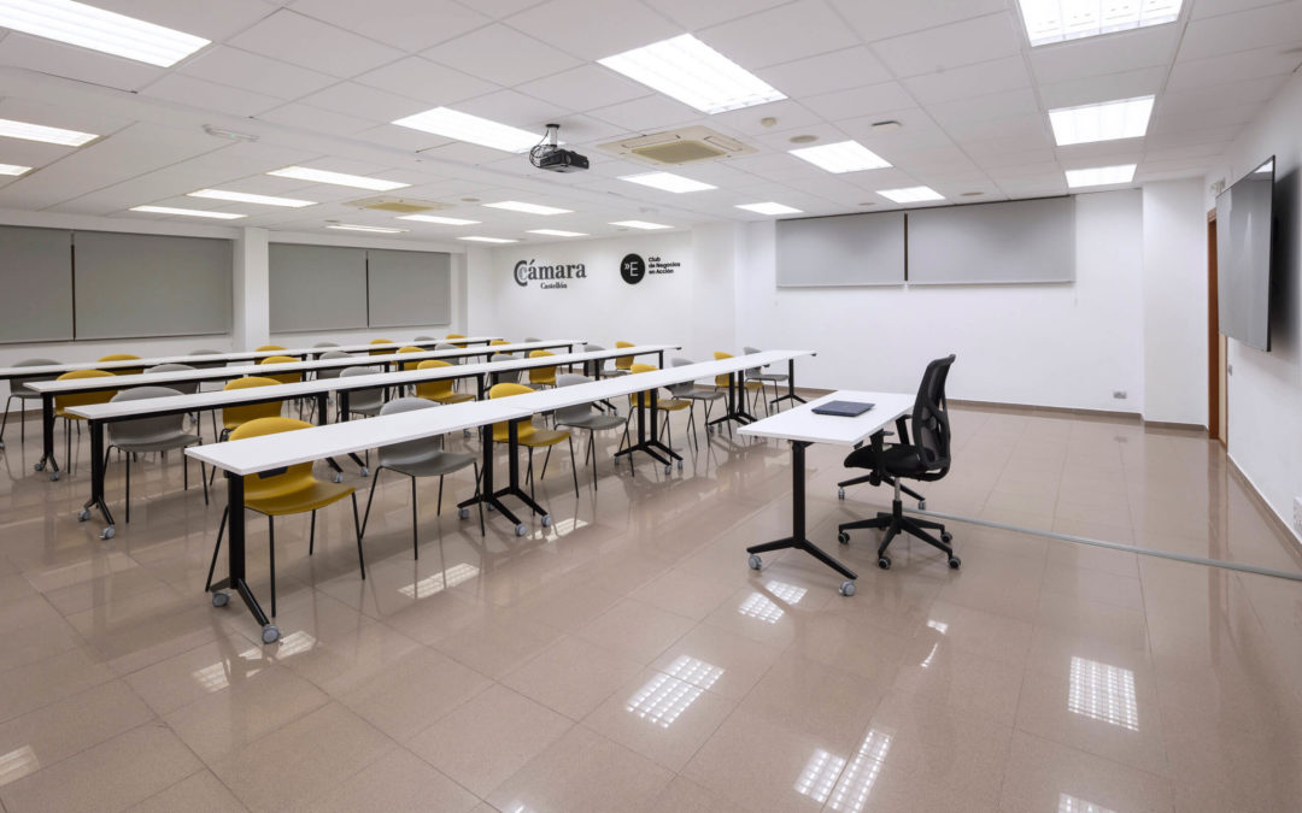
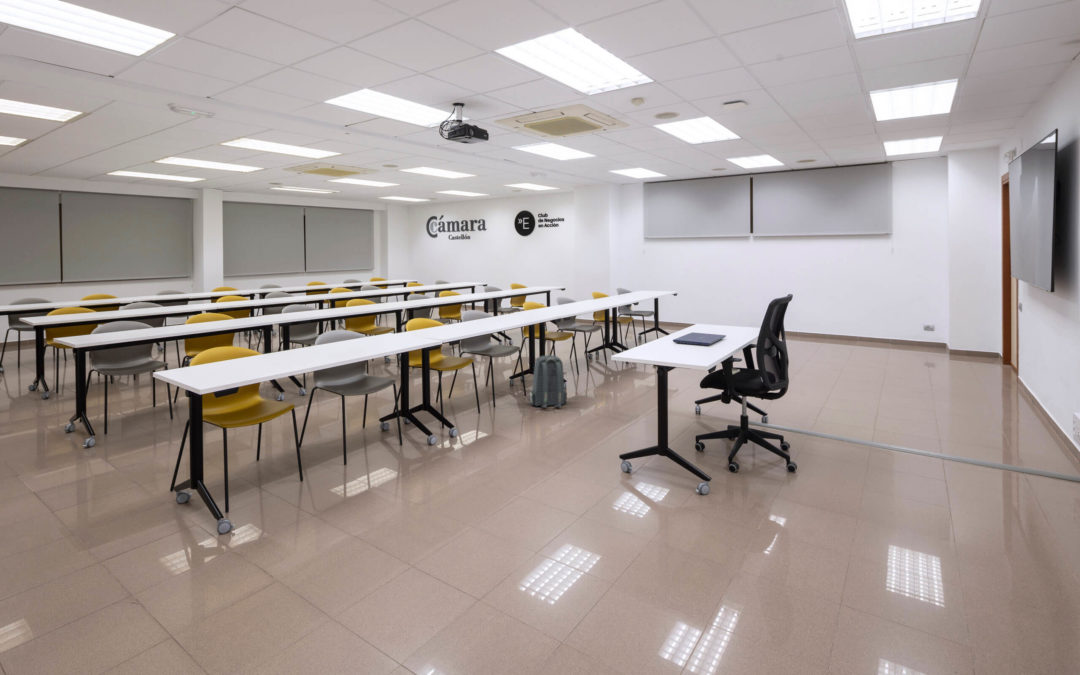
+ backpack (549, 381)
